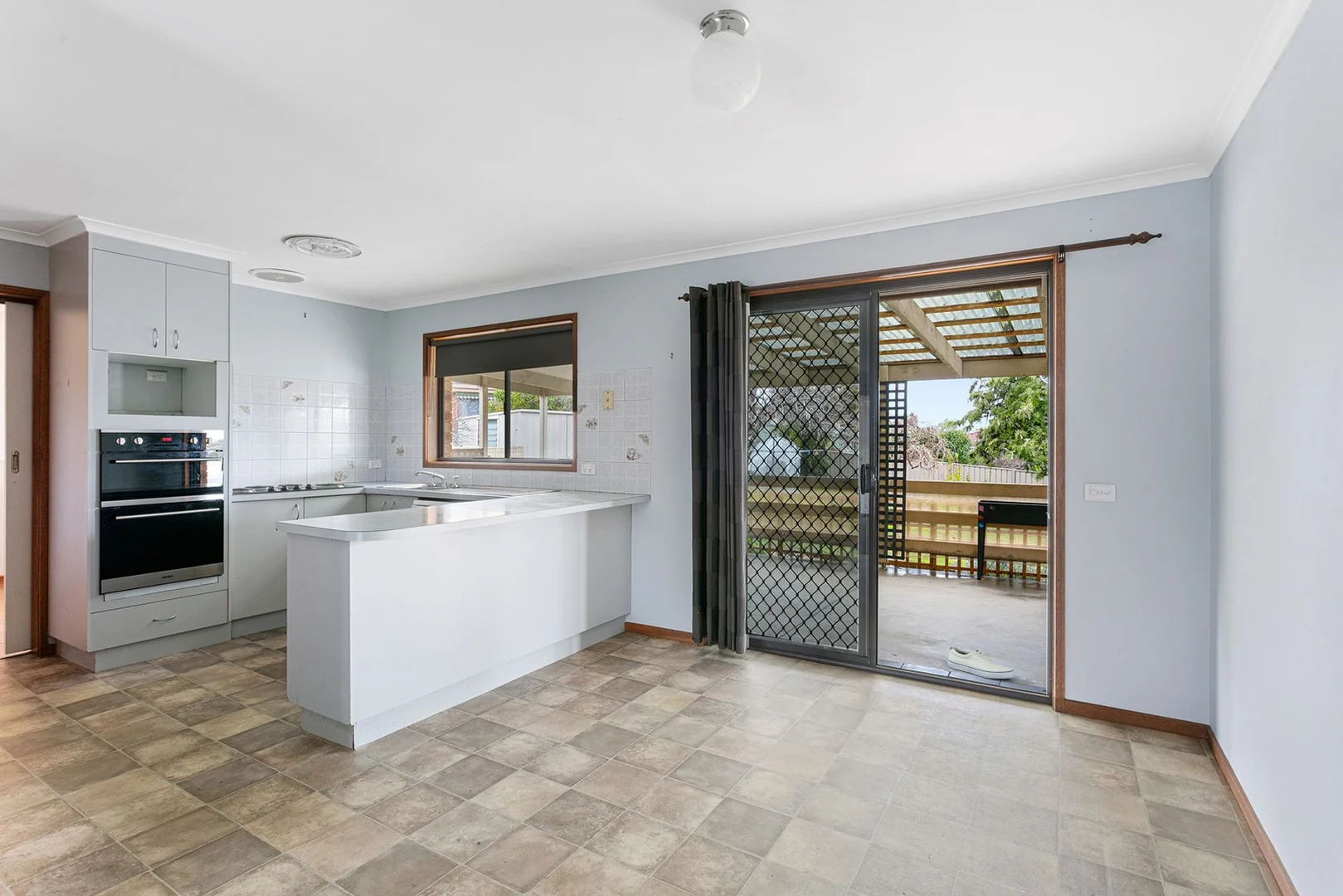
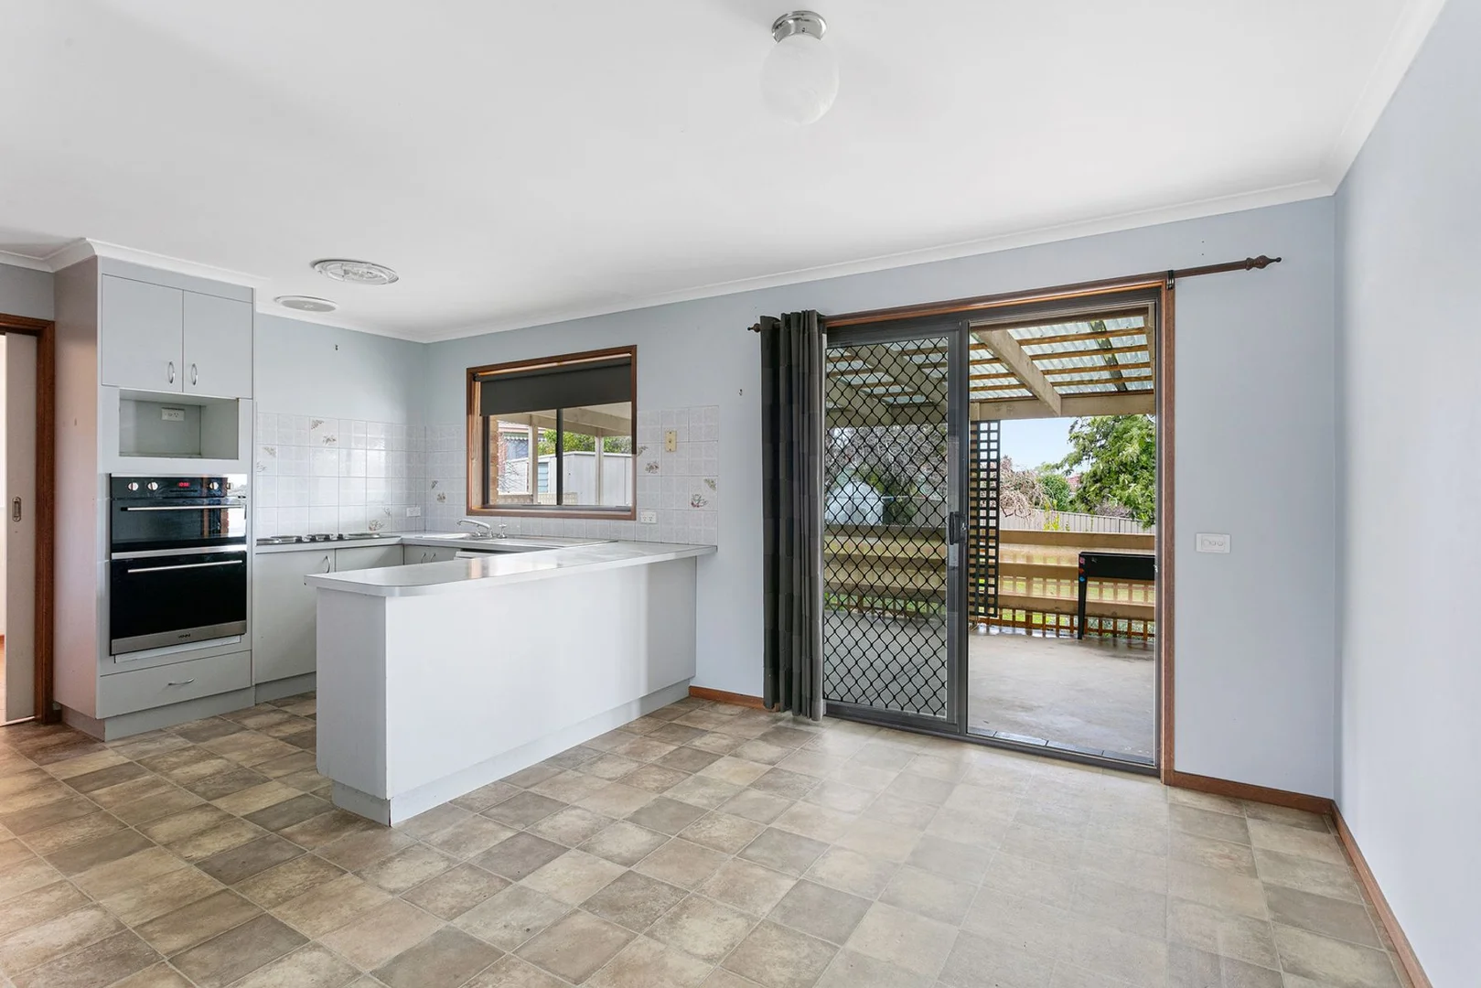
- shoe (980, 661)
